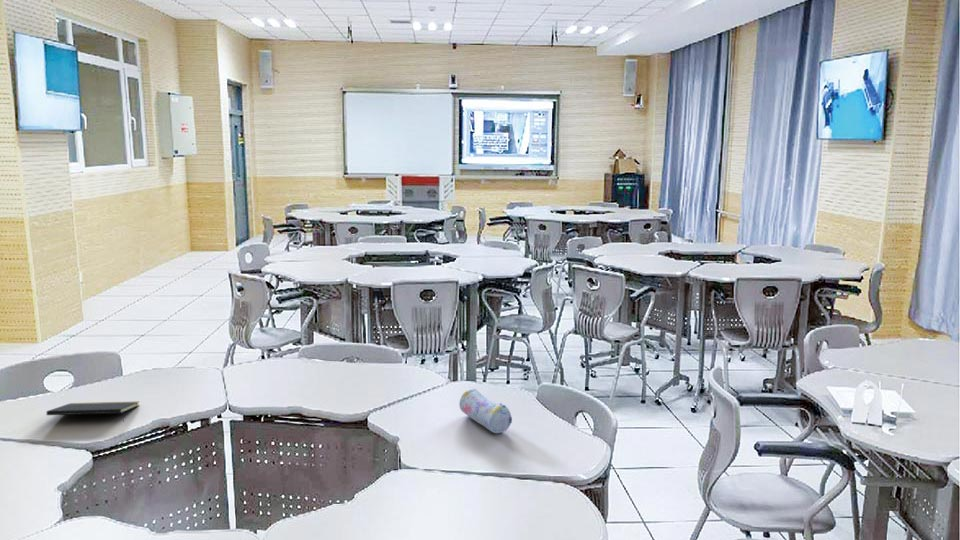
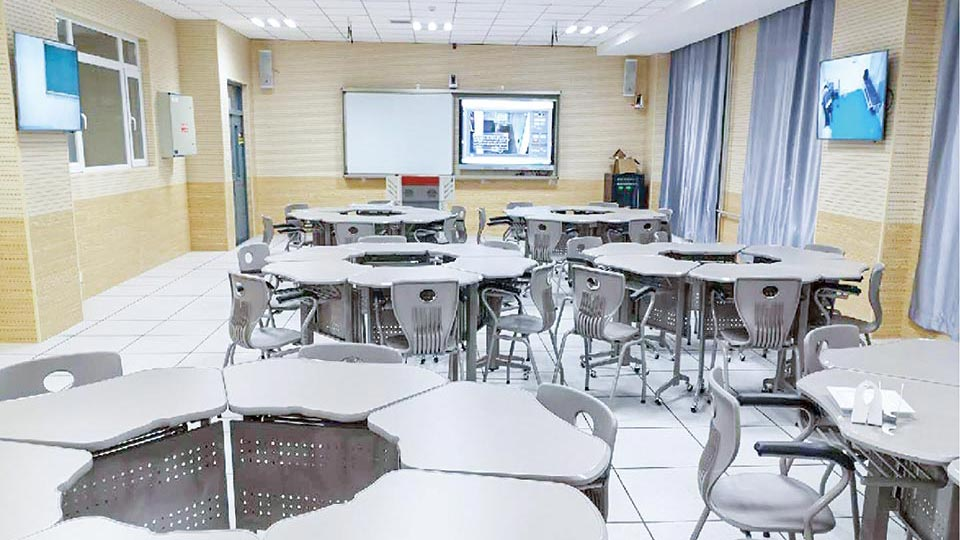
- pencil case (484, 410)
- notepad (94, 408)
